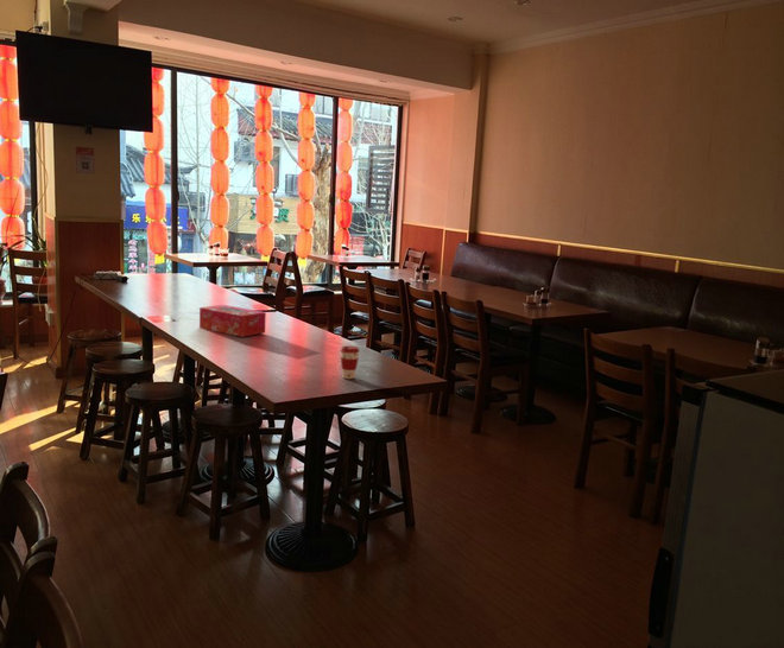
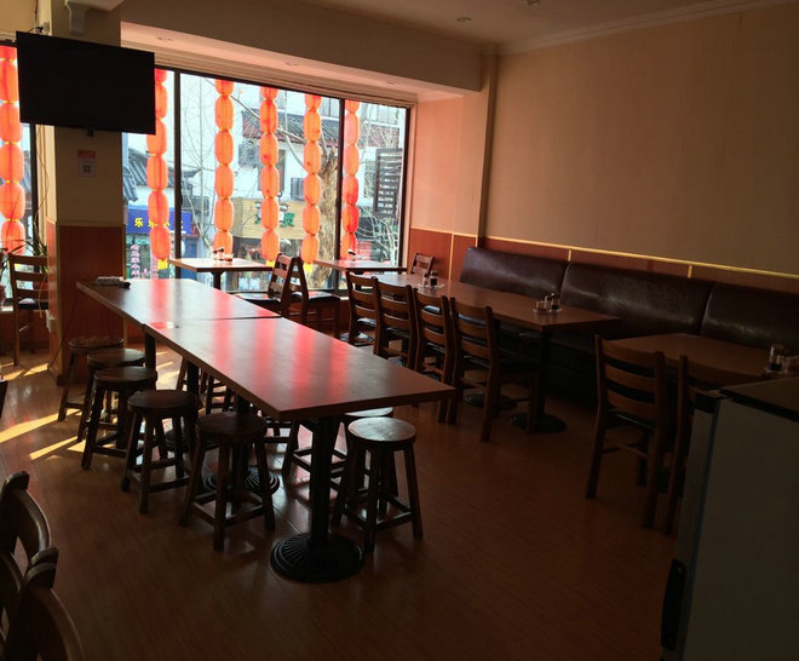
- coffee cup (349, 362)
- tissue box (232, 319)
